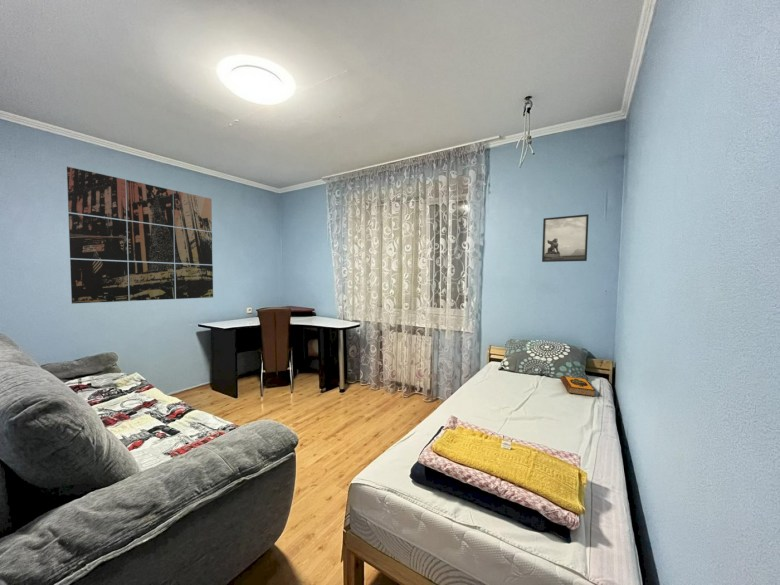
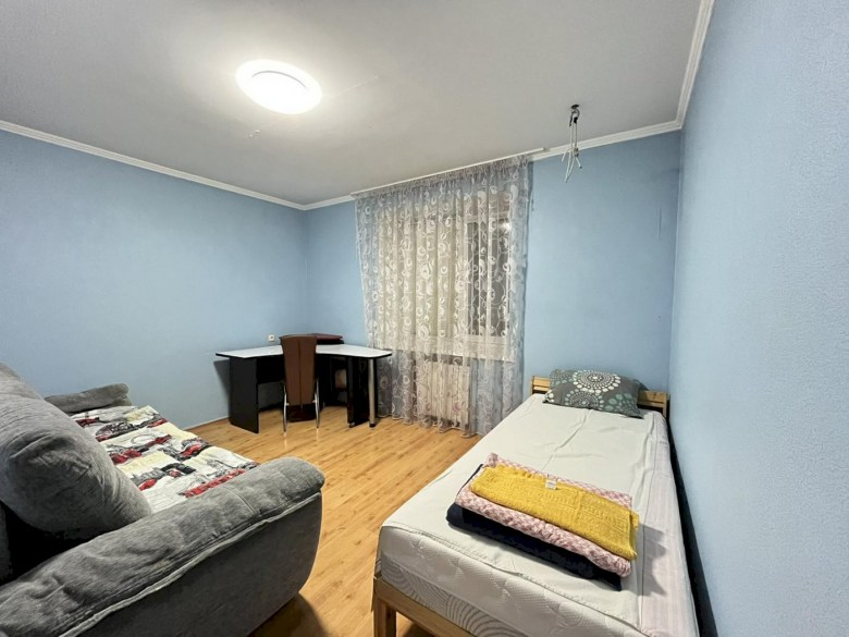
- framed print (564, 239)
- wall art (152, 243)
- hardback book (576, 385)
